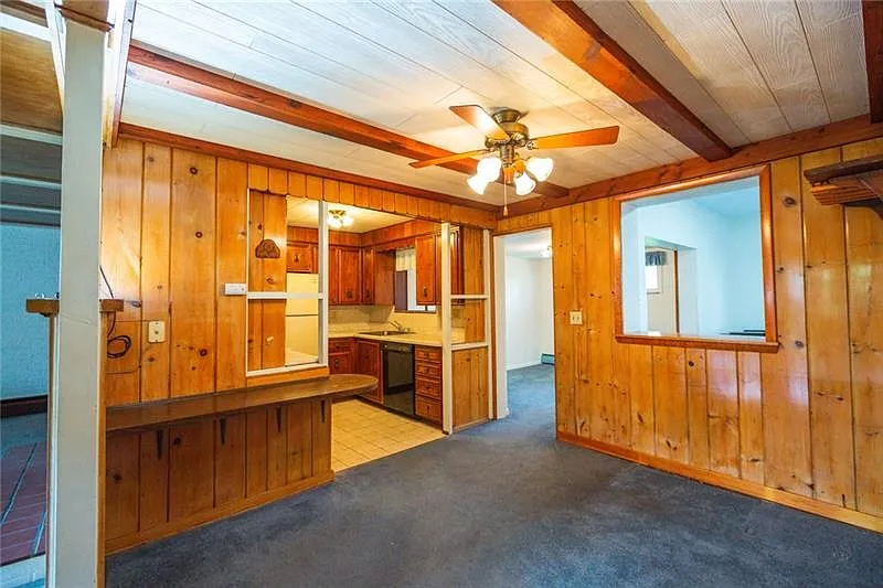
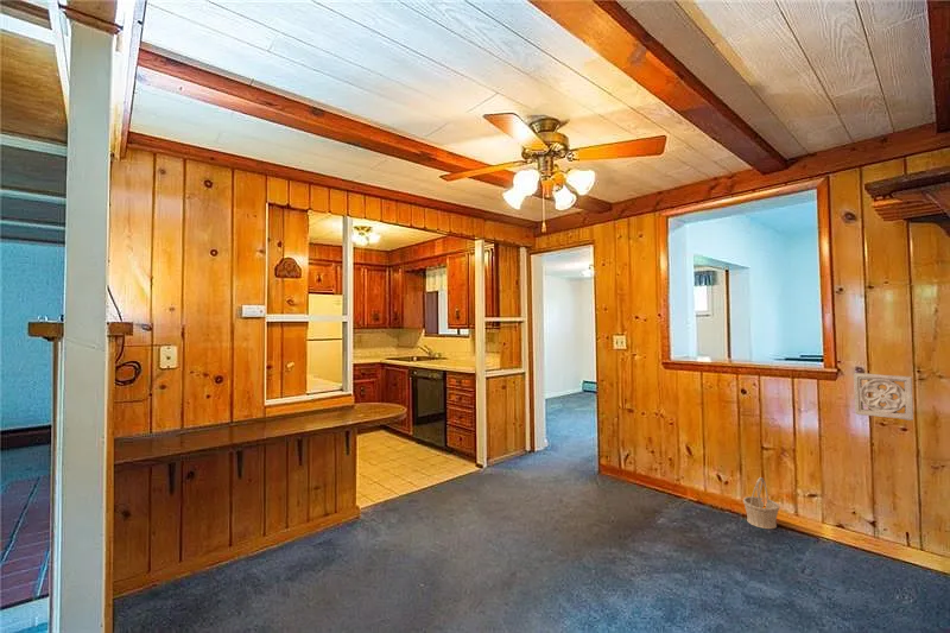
+ basket (760, 500)
+ wall ornament (882, 394)
